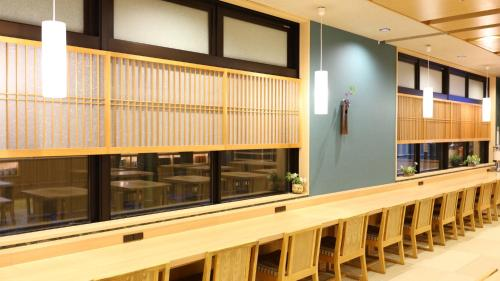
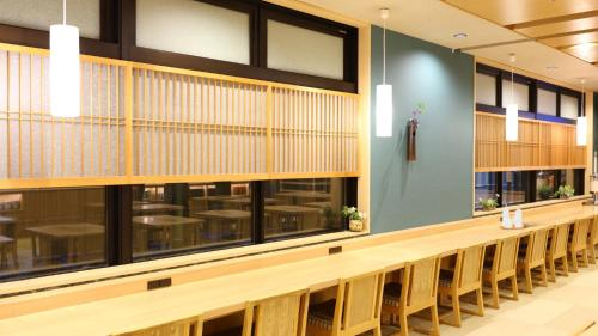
+ condiment set (513, 216)
